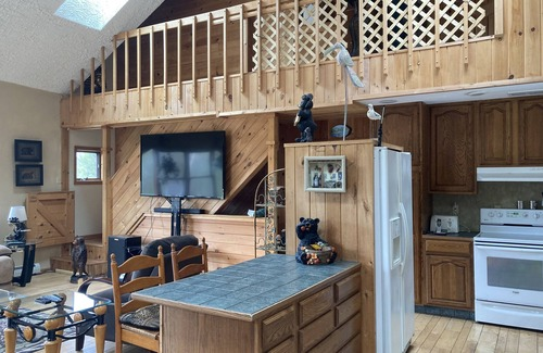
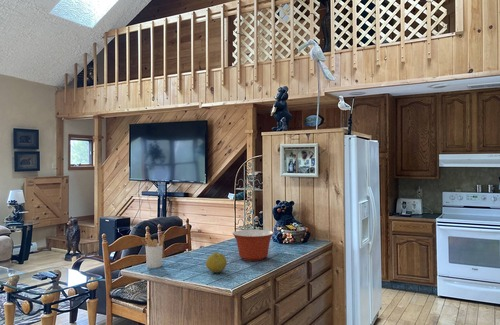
+ utensil holder (153, 251)
+ mixing bowl (253, 245)
+ fruit (216, 262)
